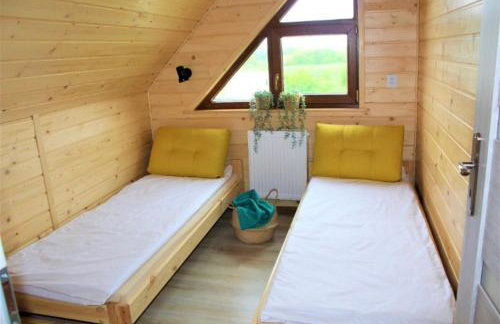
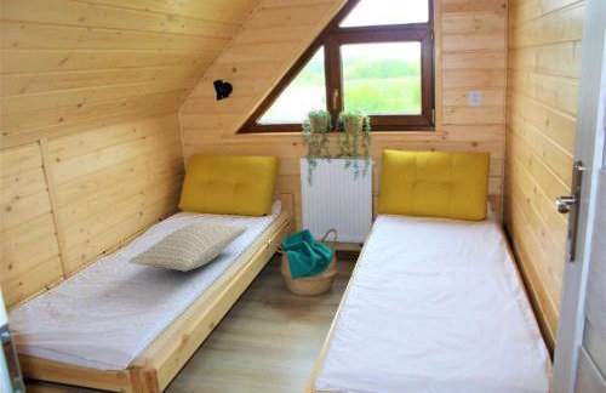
+ pillow (193, 245)
